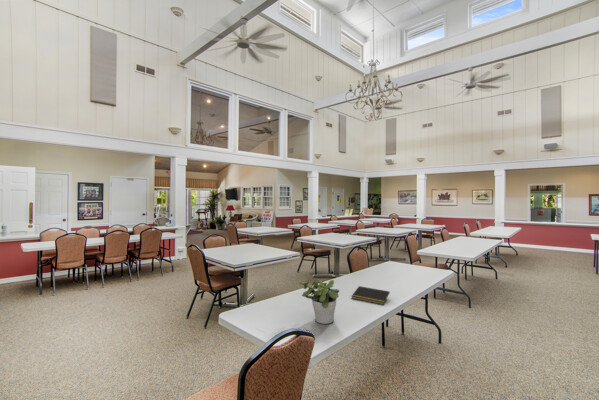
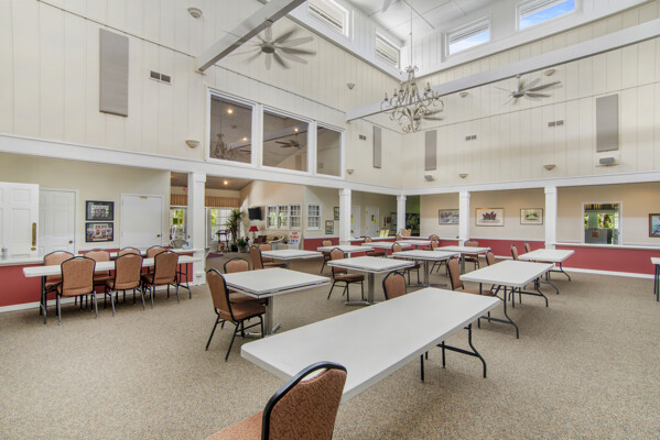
- notepad (370, 294)
- potted plant (319, 299)
